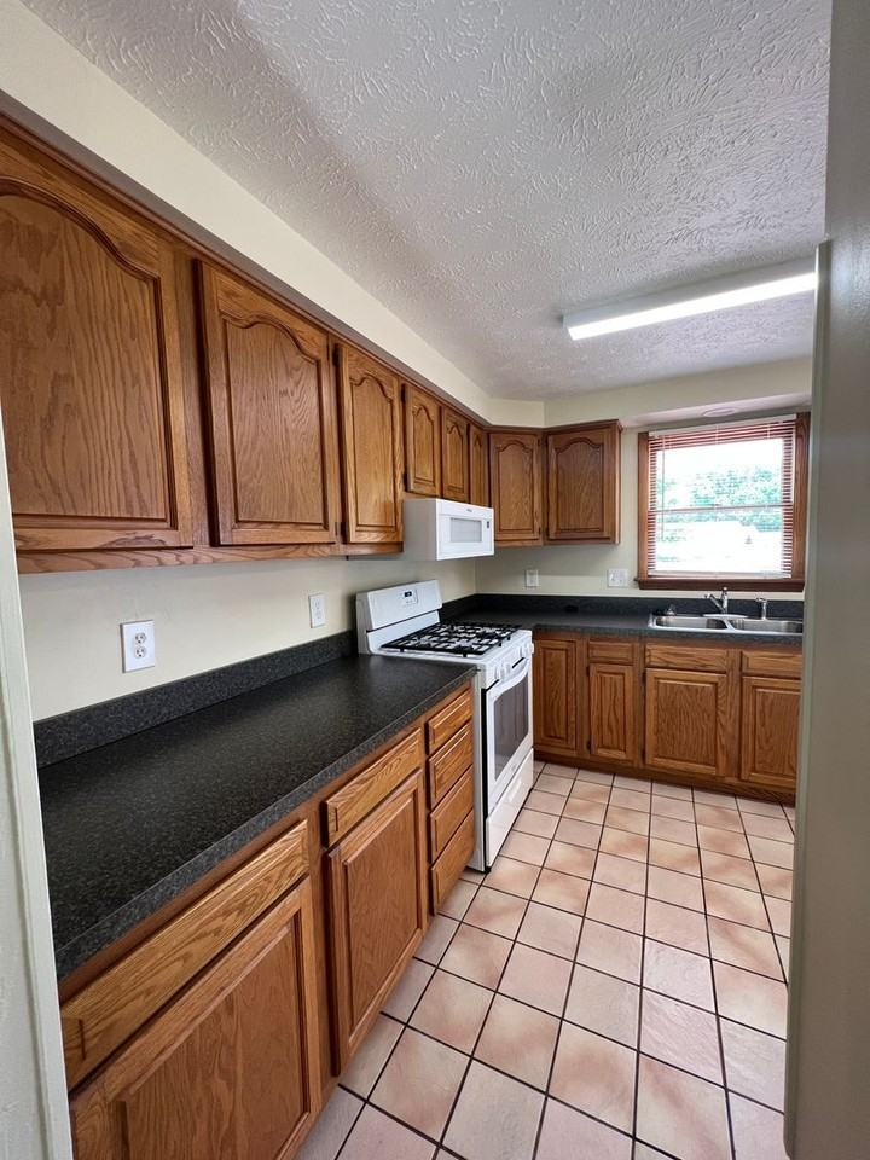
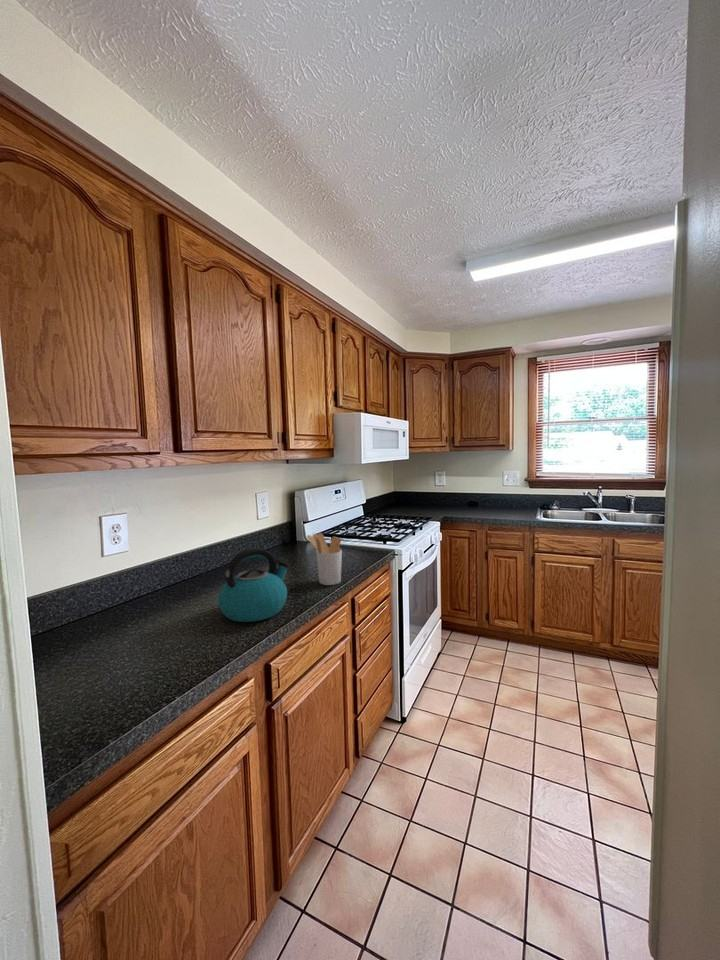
+ kettle (257, 578)
+ utensil holder (324, 557)
